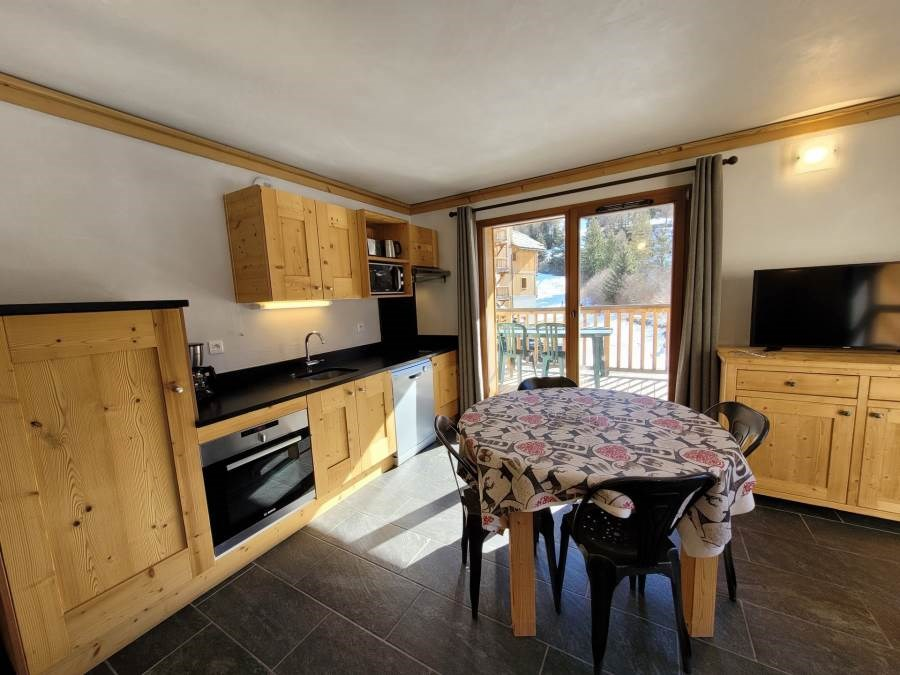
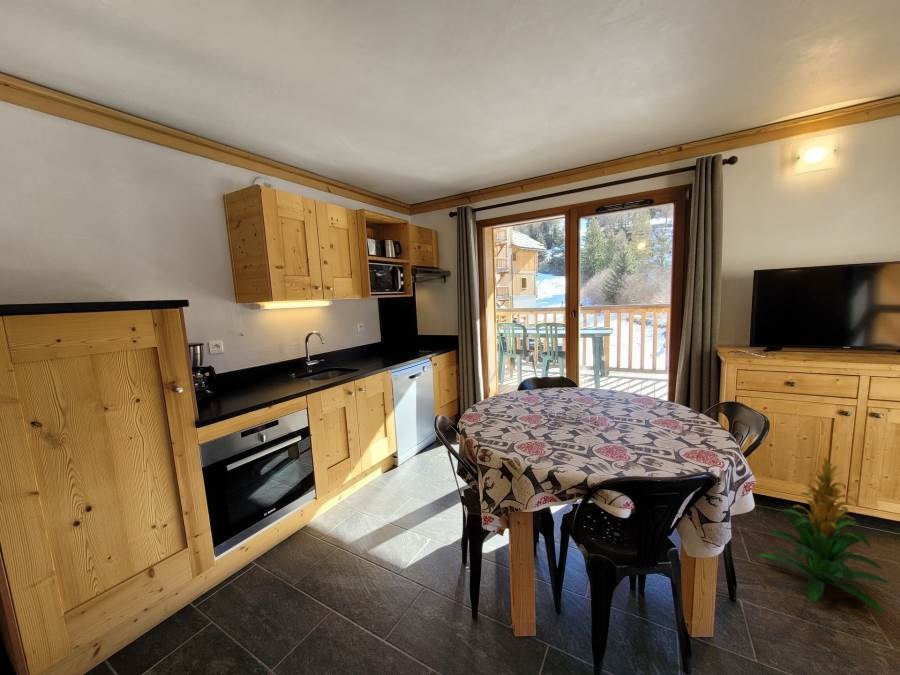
+ indoor plant (822, 520)
